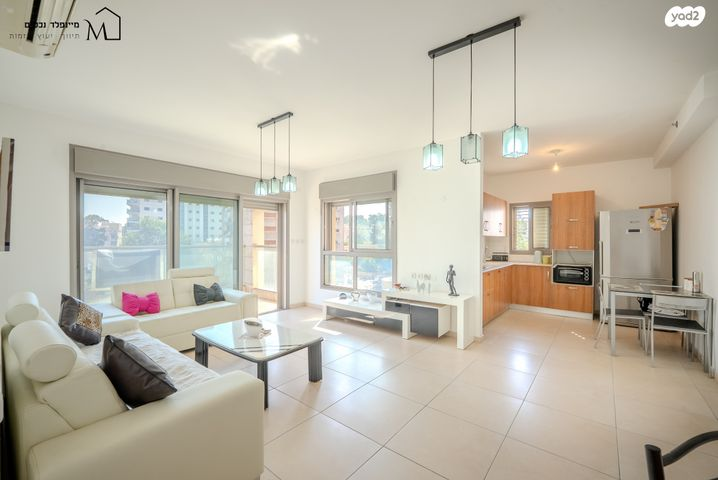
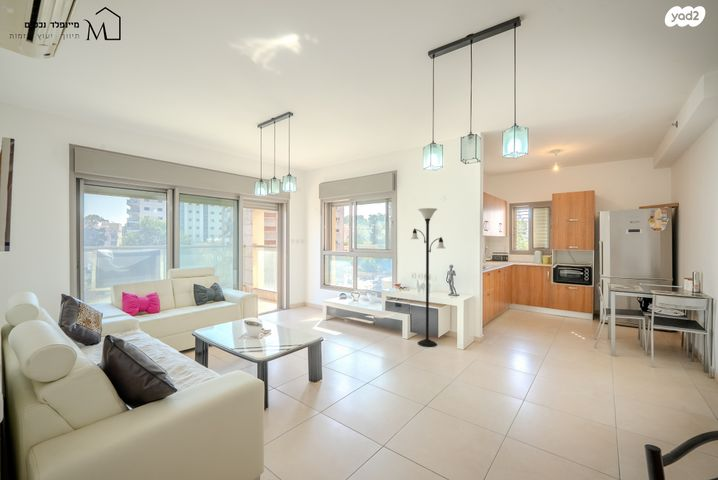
+ floor lamp (427, 276)
